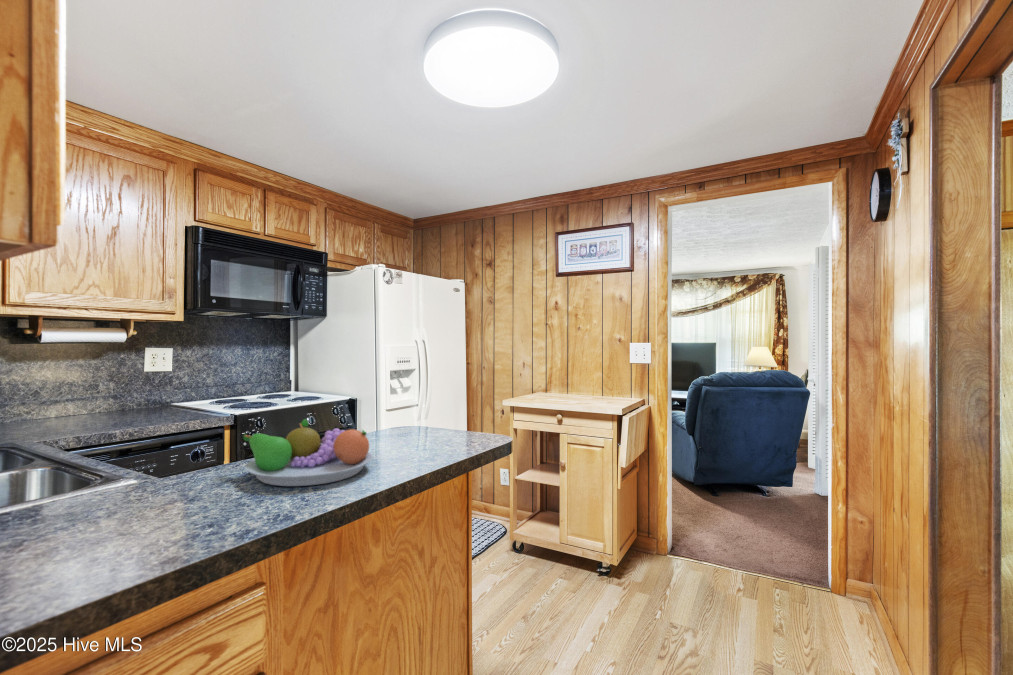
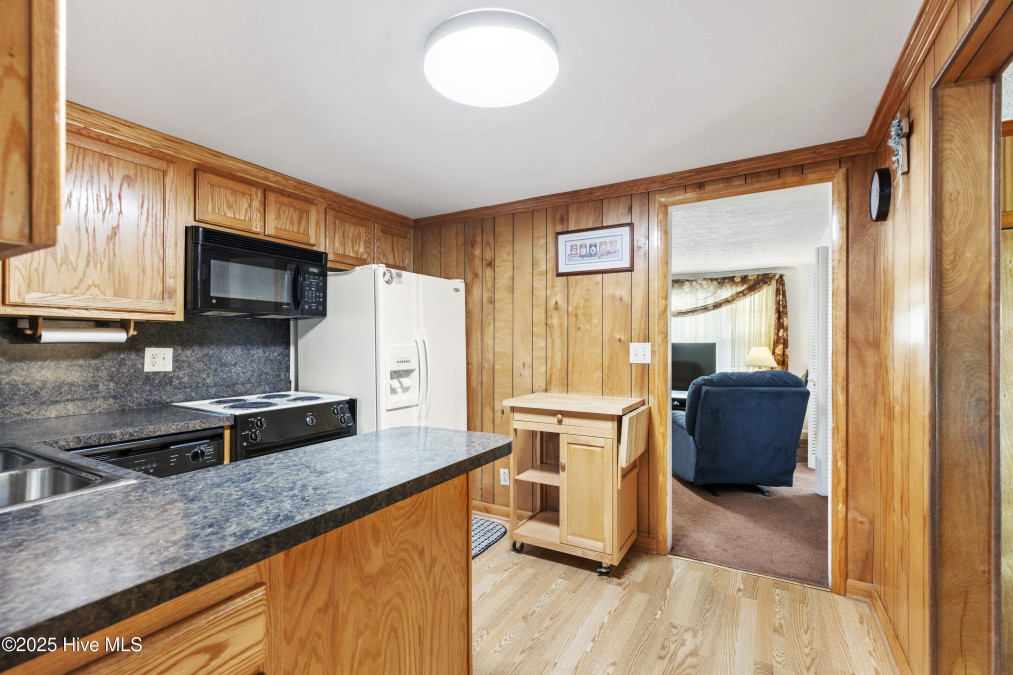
- fruit bowl (307, 448)
